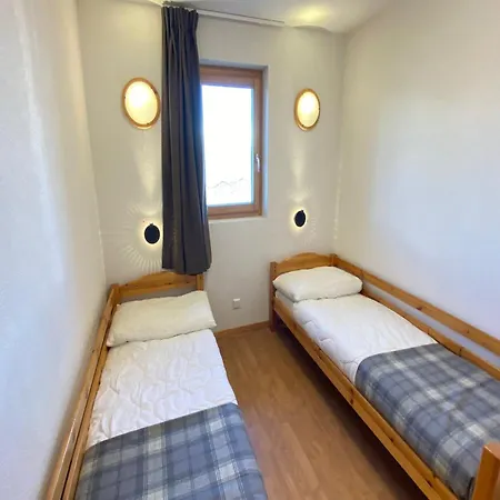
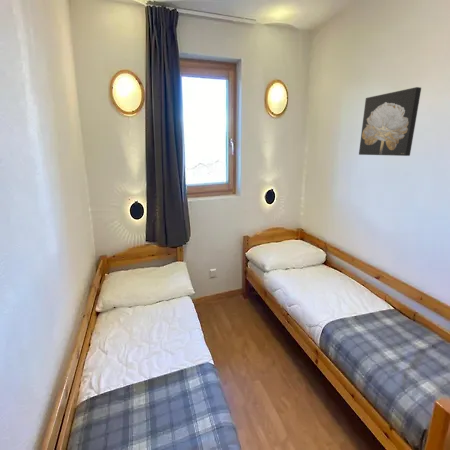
+ wall art (386, 125)
